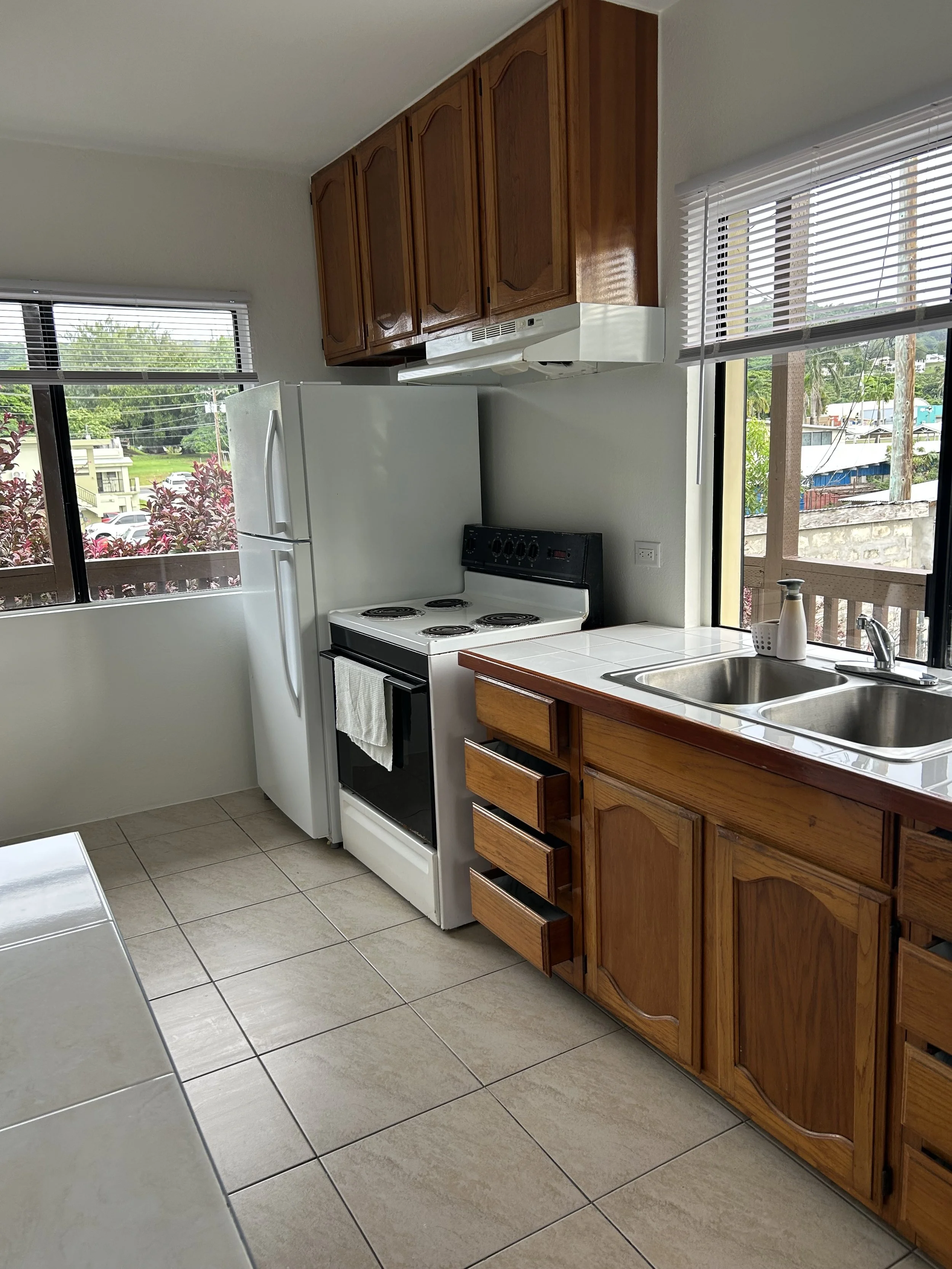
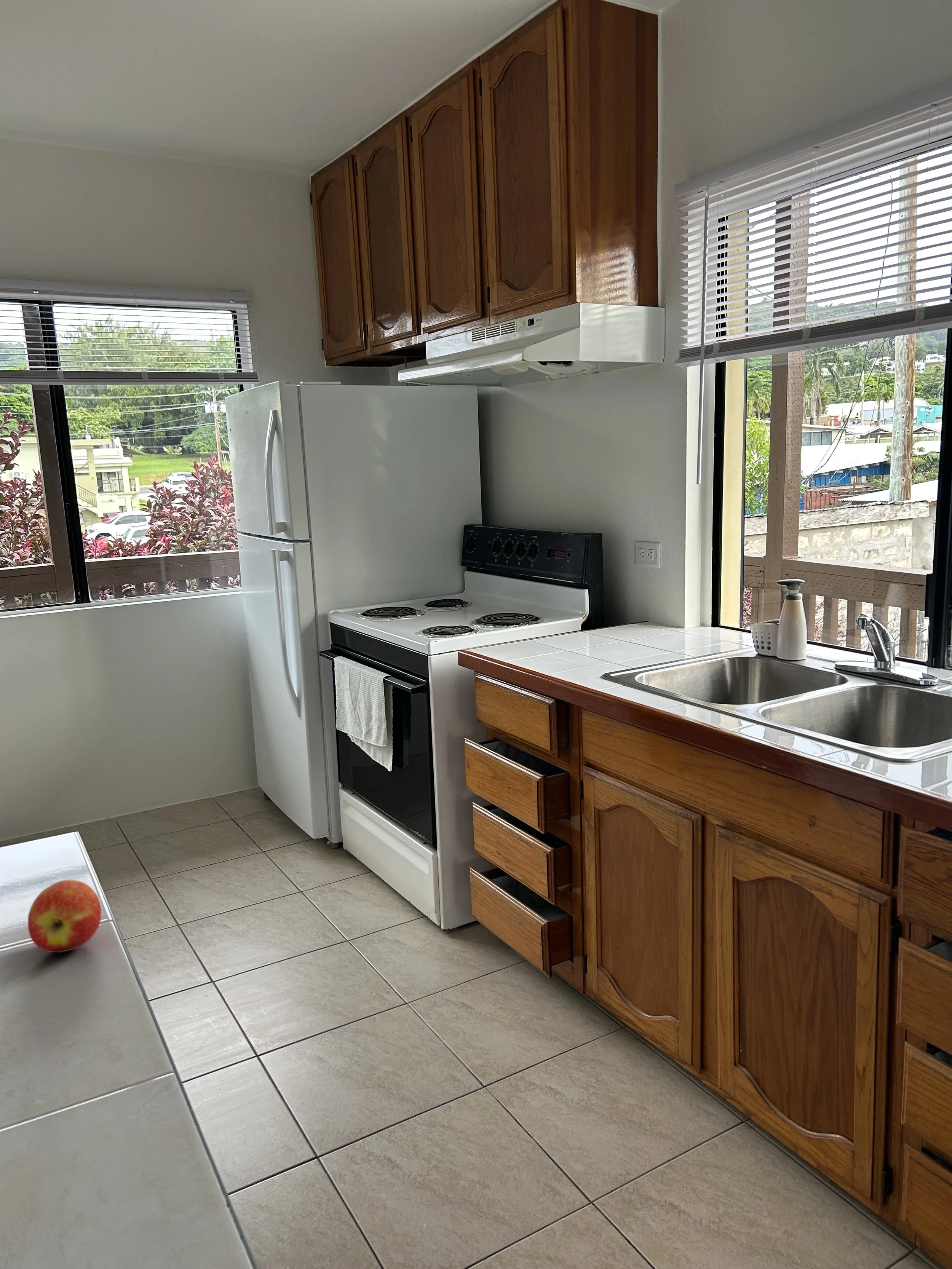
+ apple (65, 914)
